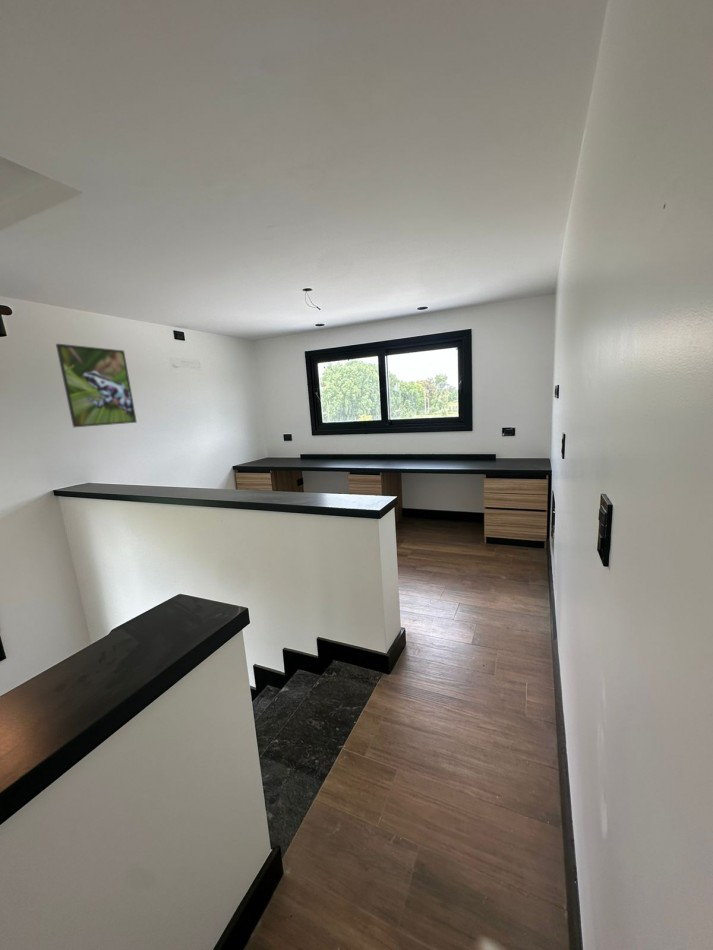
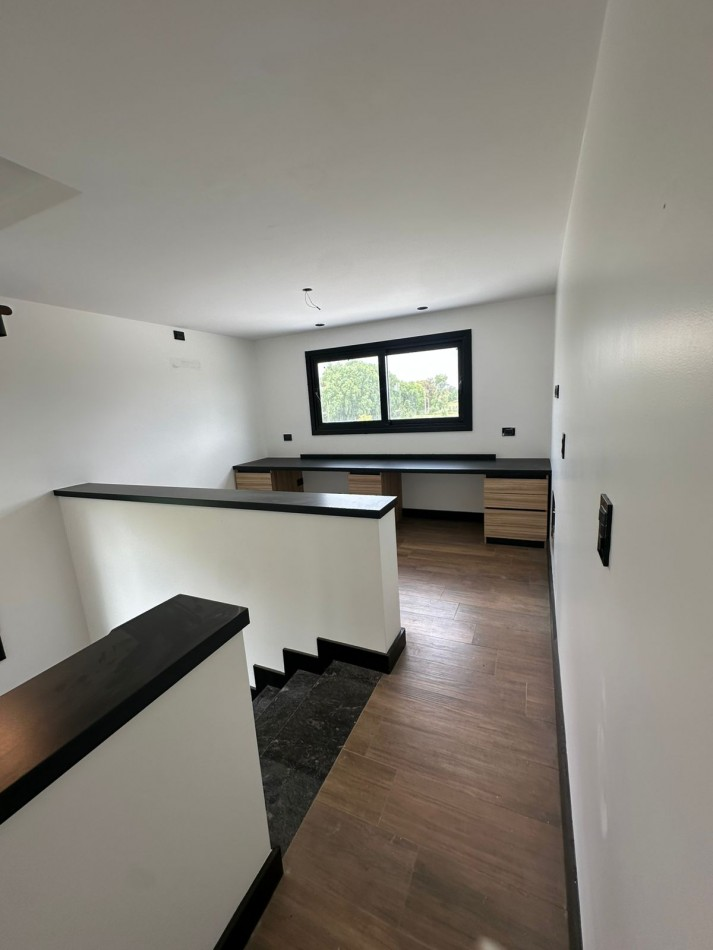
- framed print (99, 386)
